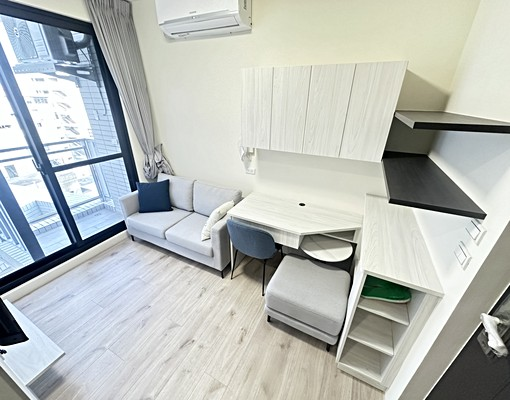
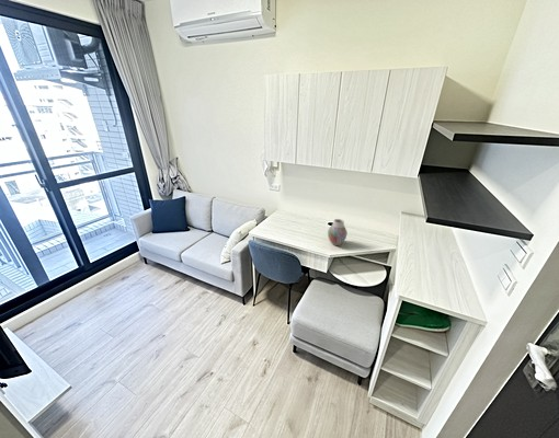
+ vase (336, 232)
